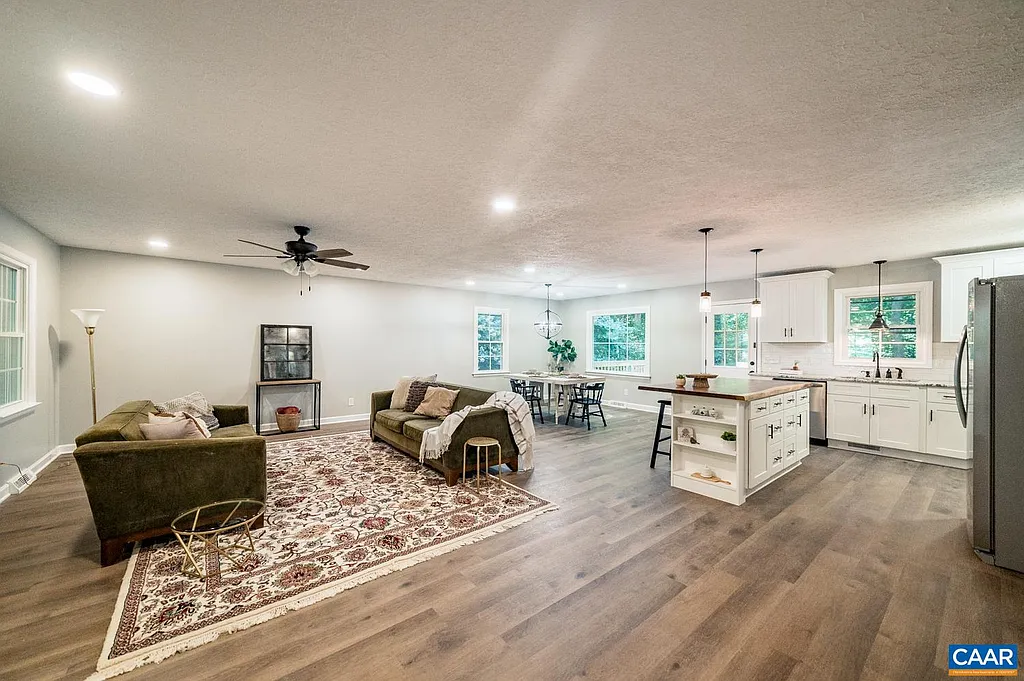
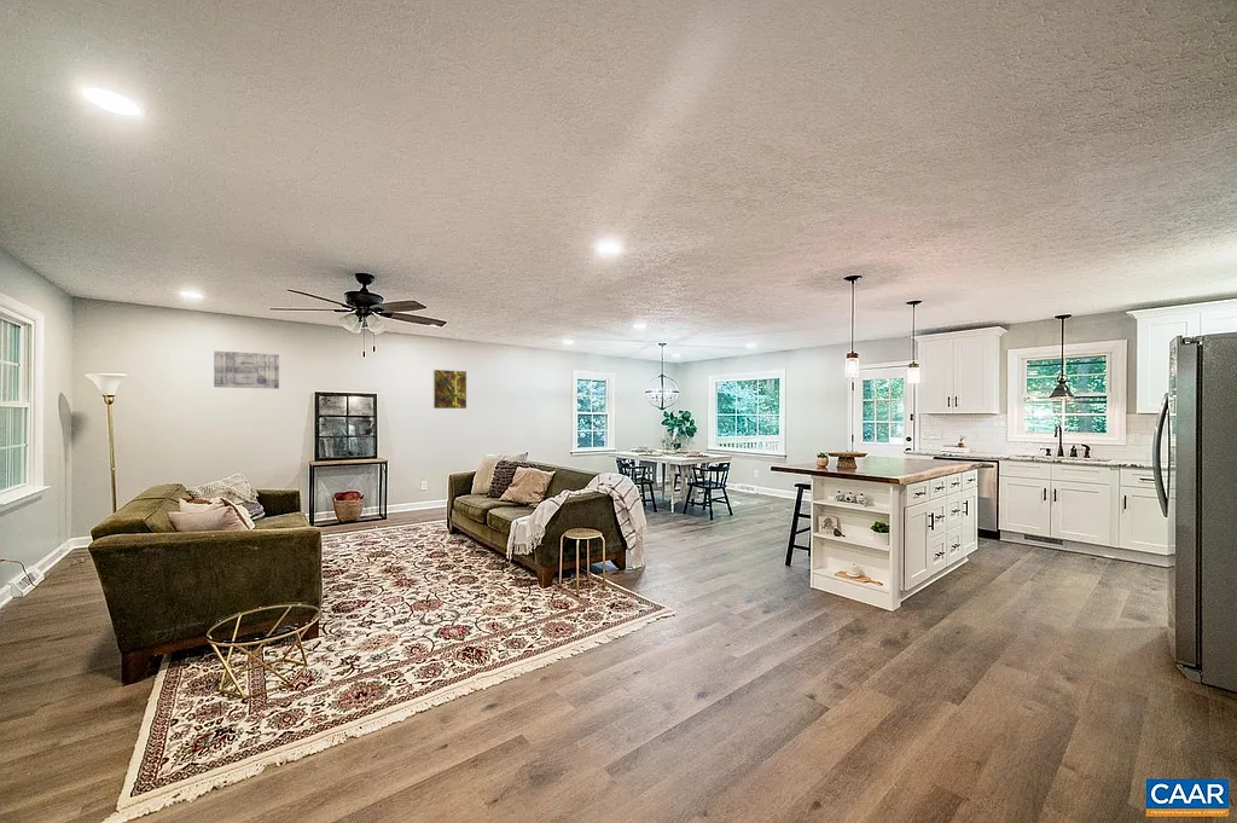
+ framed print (449, 389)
+ wall art (246, 370)
